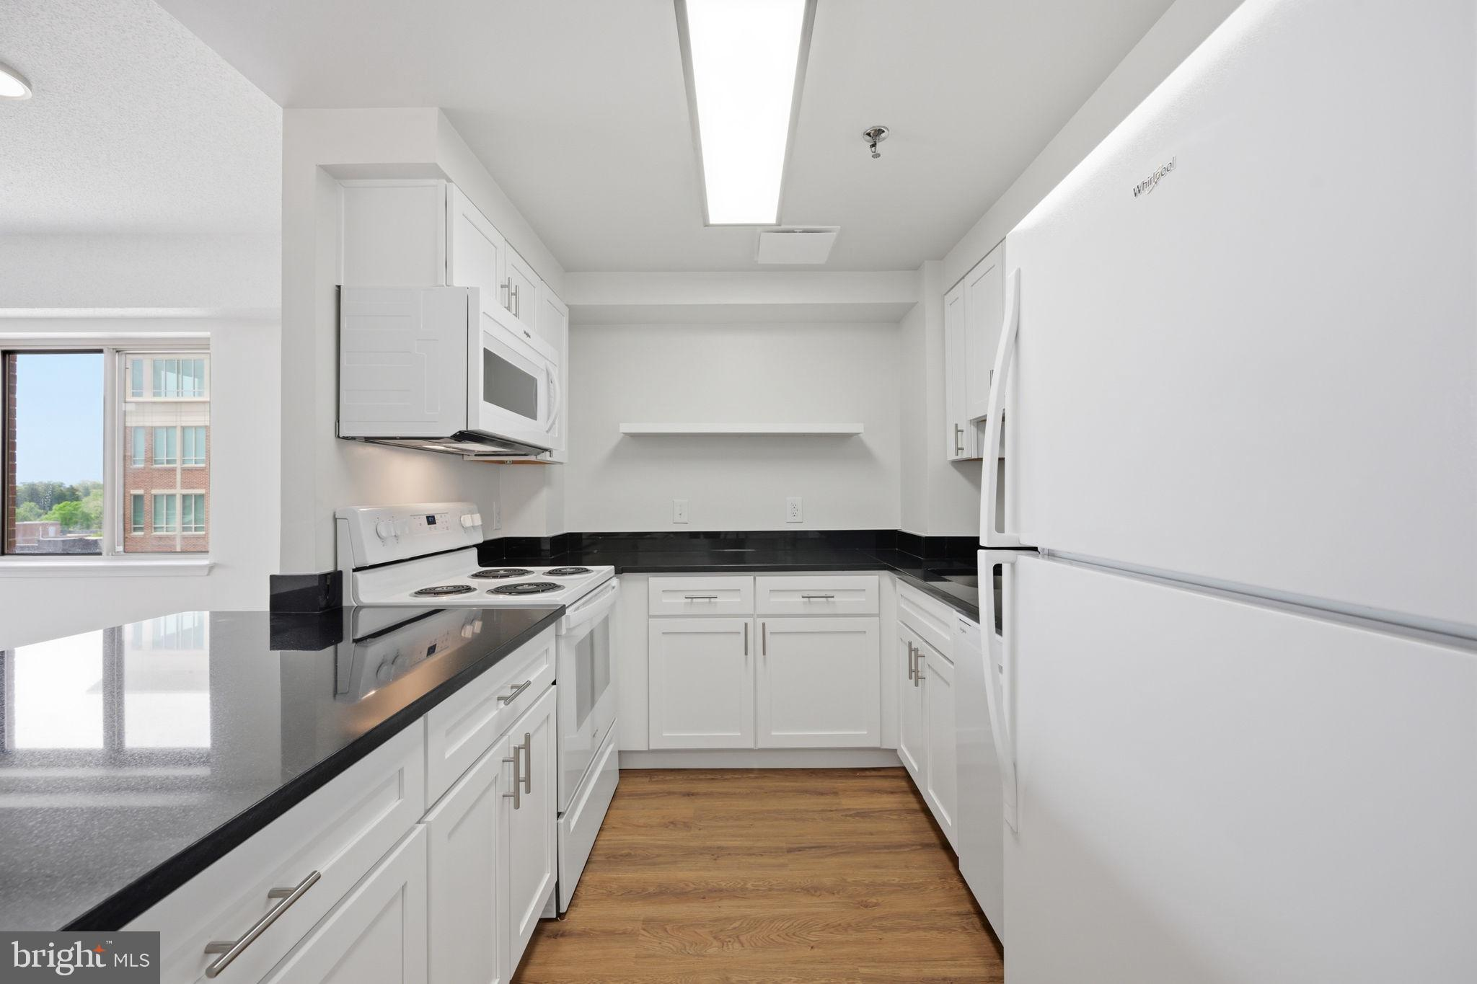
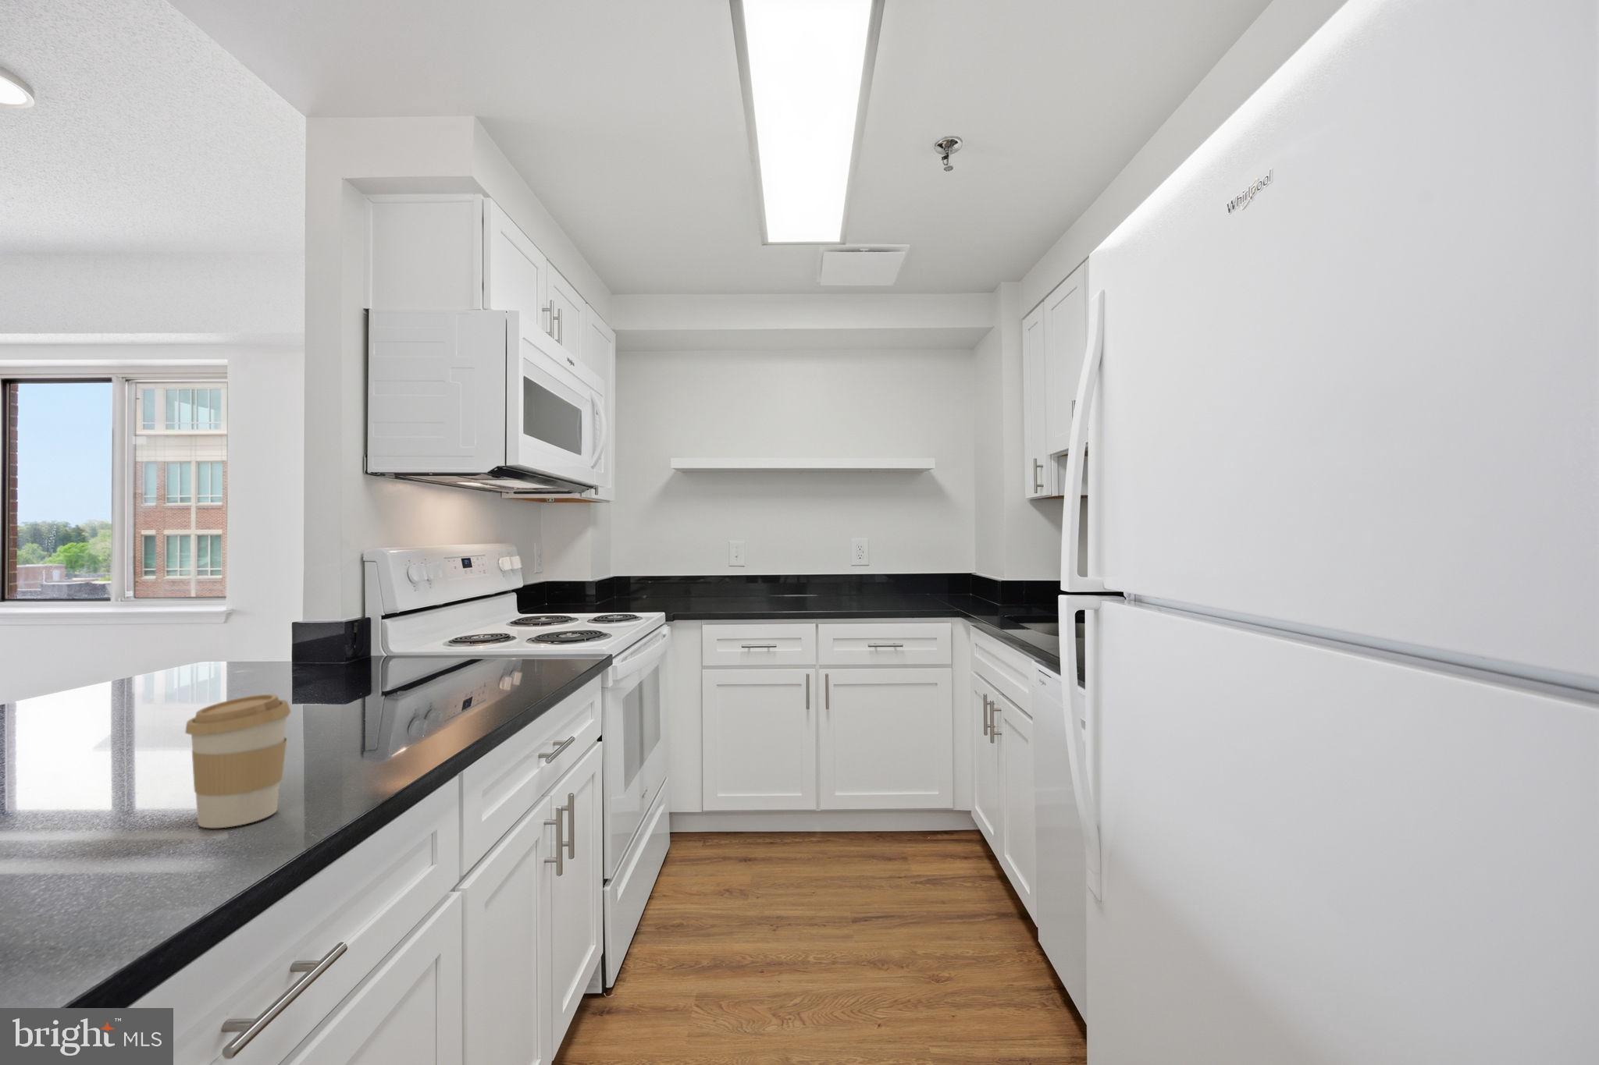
+ coffee cup (239, 757)
